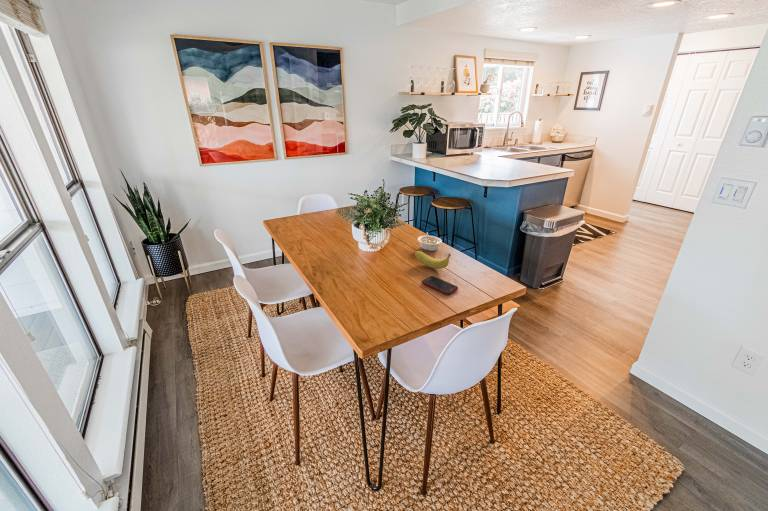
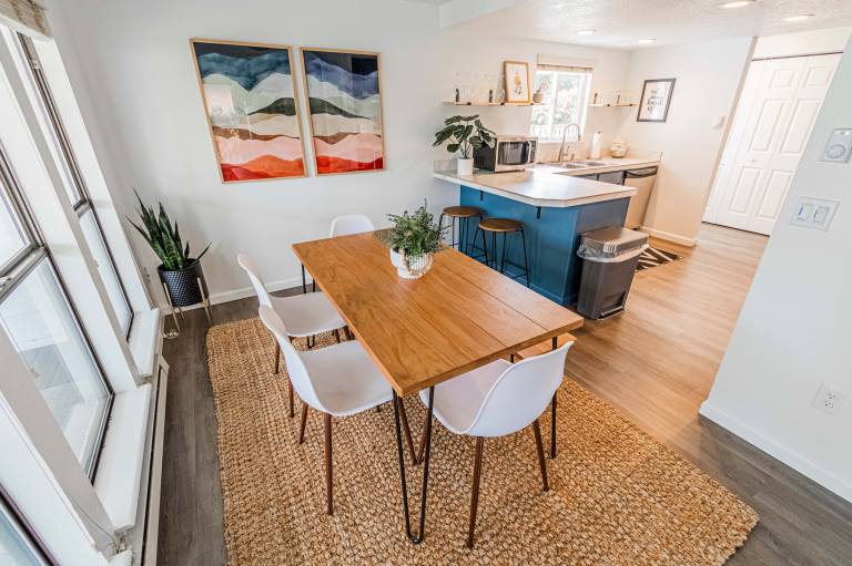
- cell phone (439, 284)
- legume (428, 242)
- fruit (431, 257)
